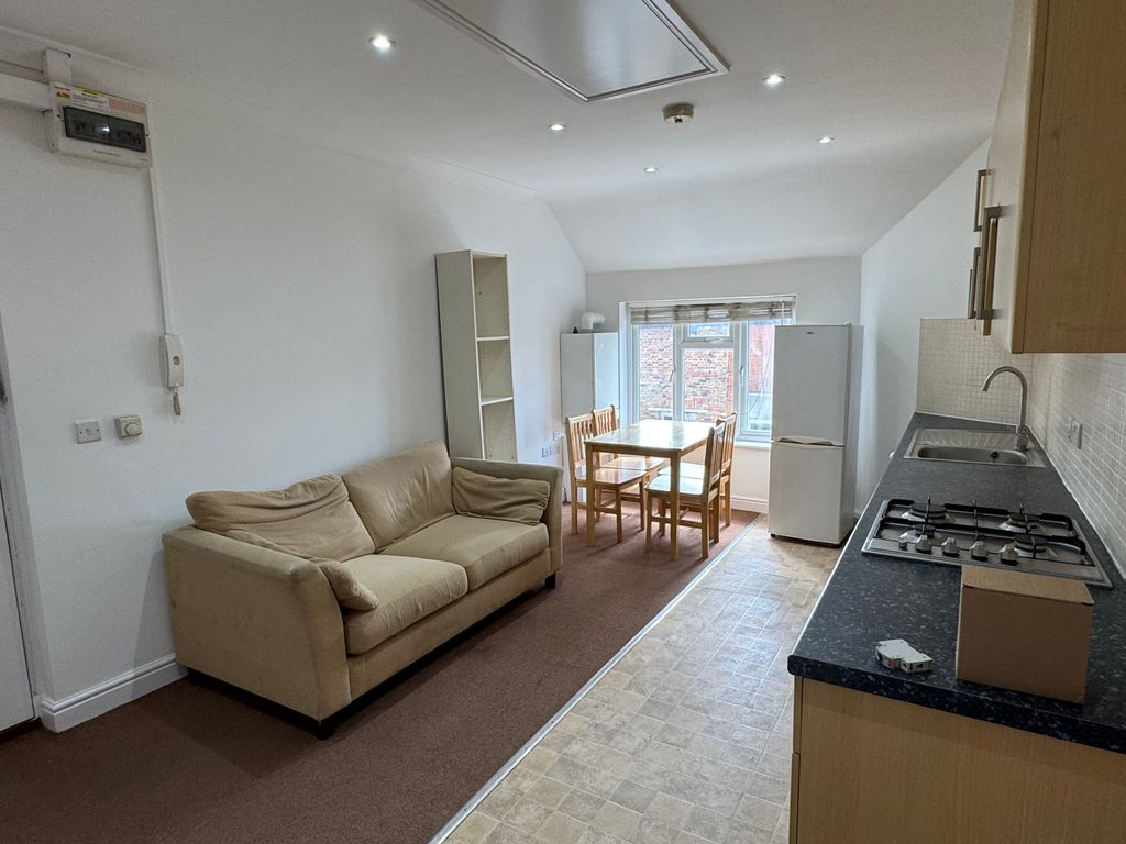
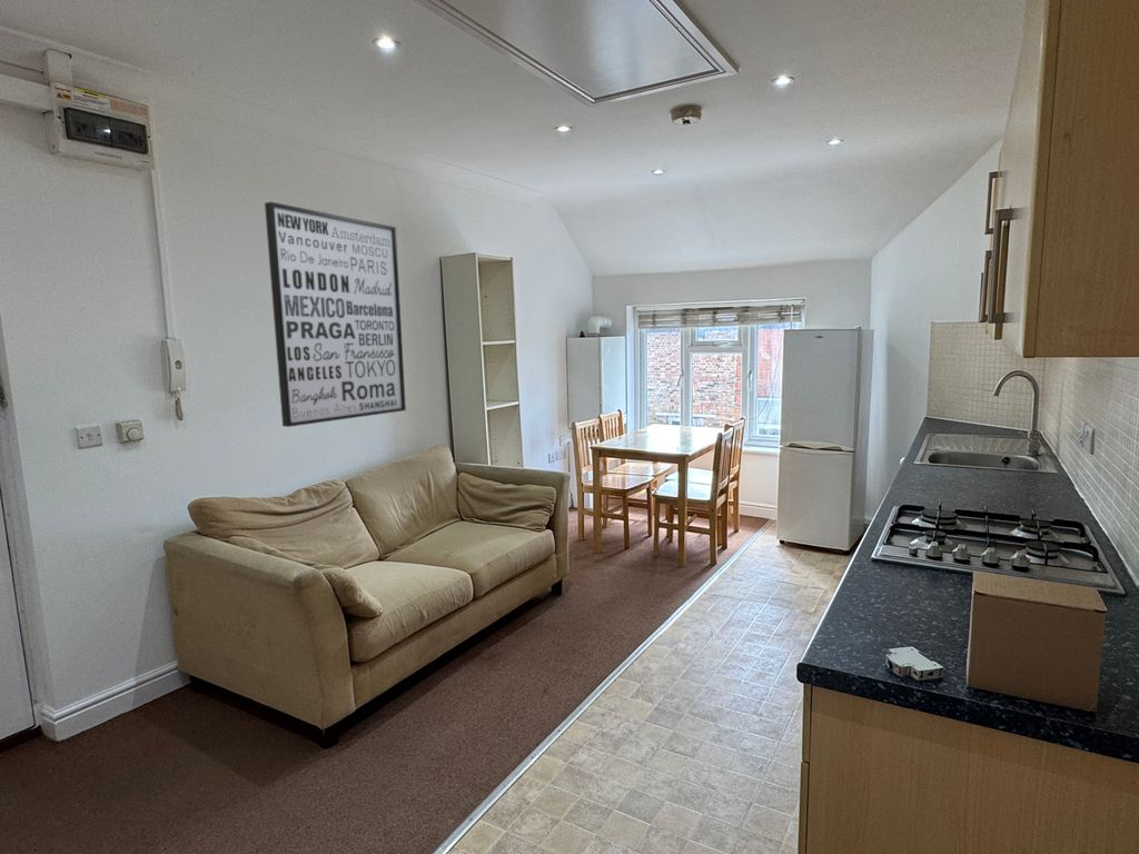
+ wall art (343, 318)
